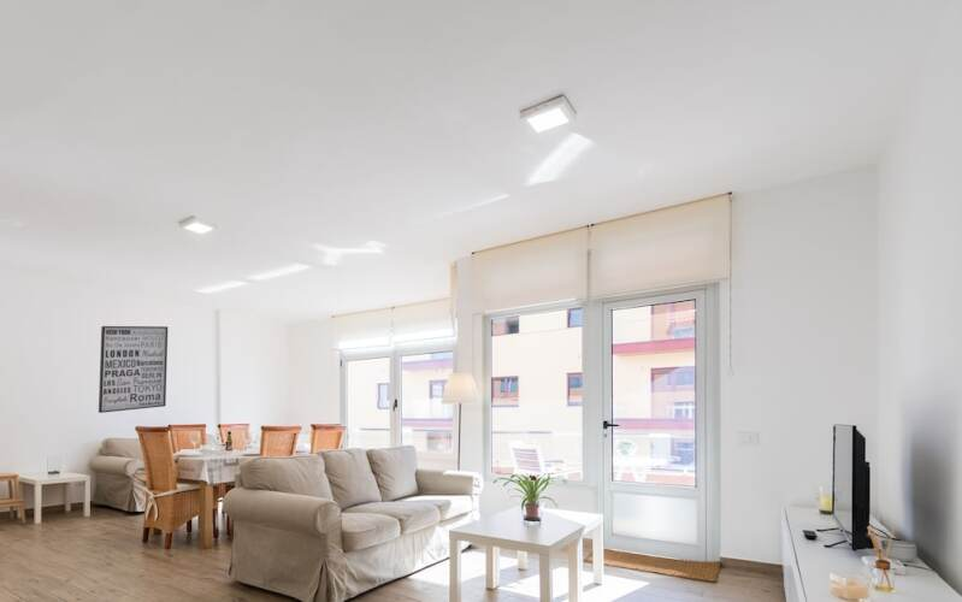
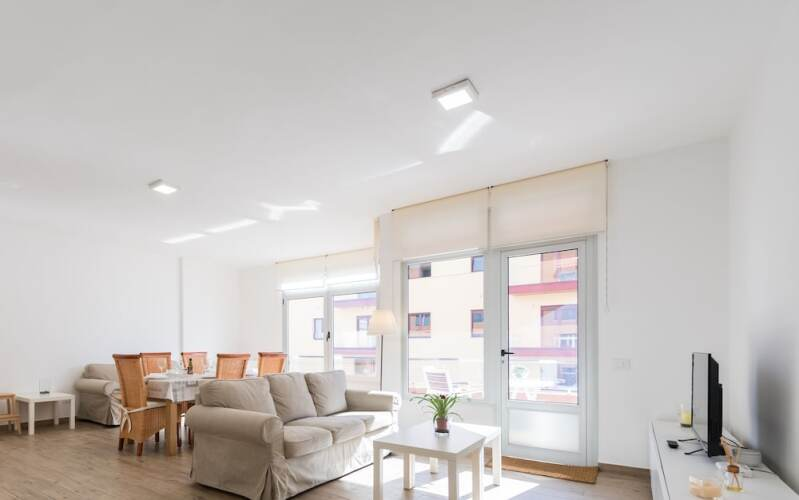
- wall art (134, 367)
